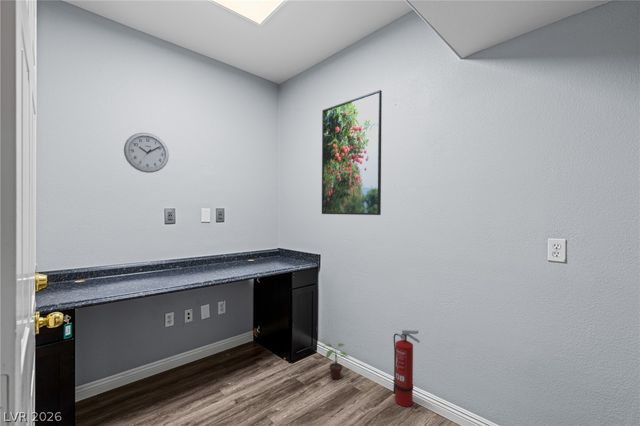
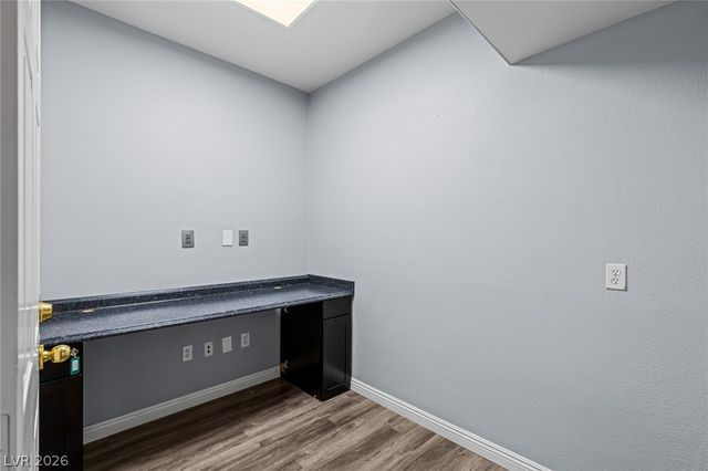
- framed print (348, 157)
- potted plant (335, 361)
- wall clock (147, 152)
- fire extinguisher (406, 364)
